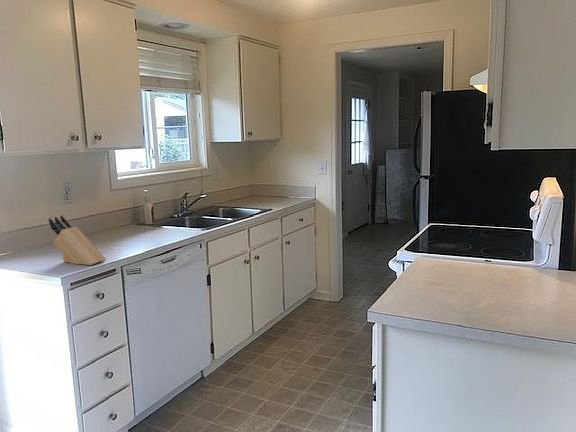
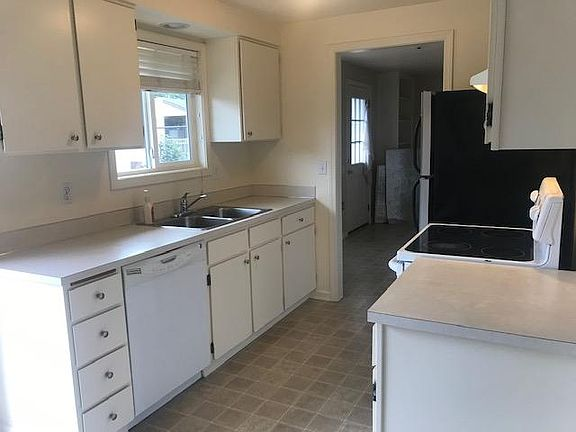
- knife block (75, 239)
